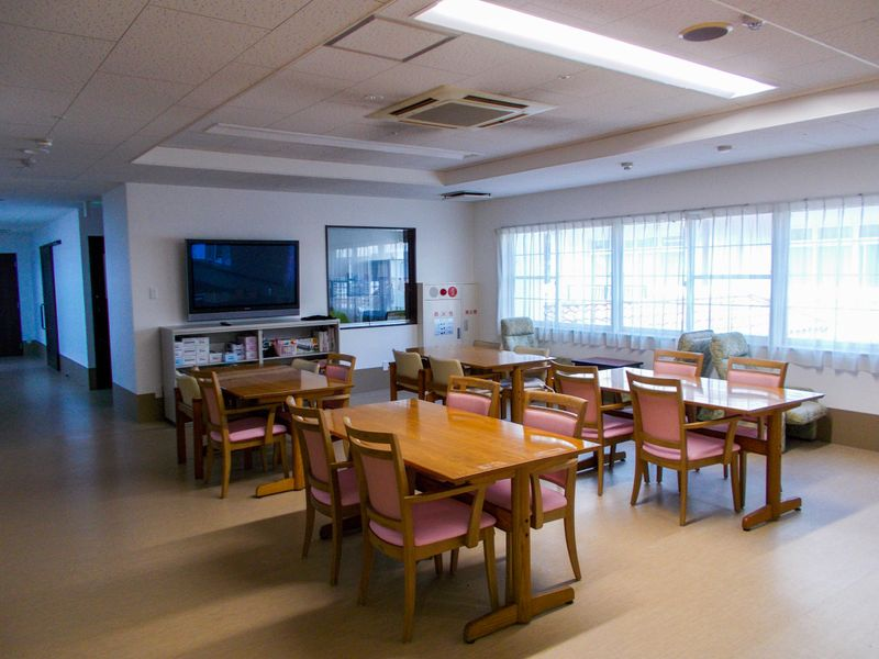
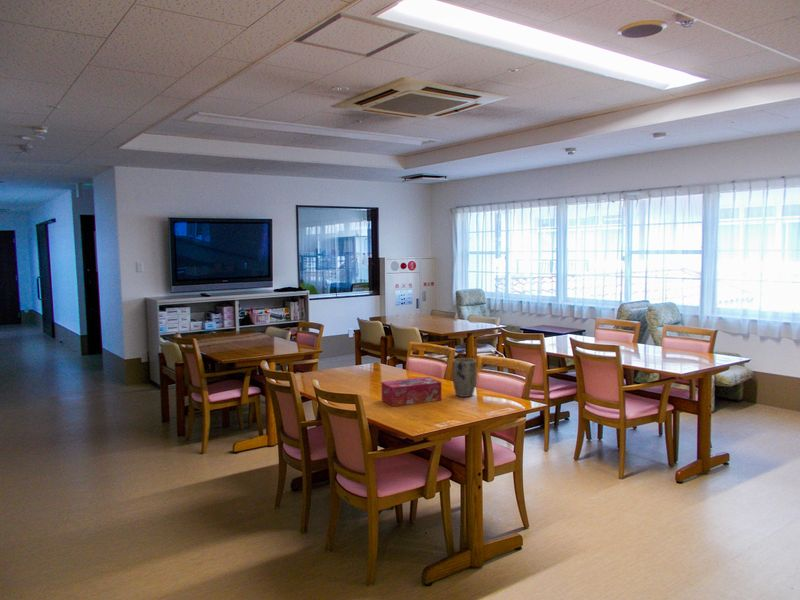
+ plant pot (464, 377)
+ tissue box (411, 391)
